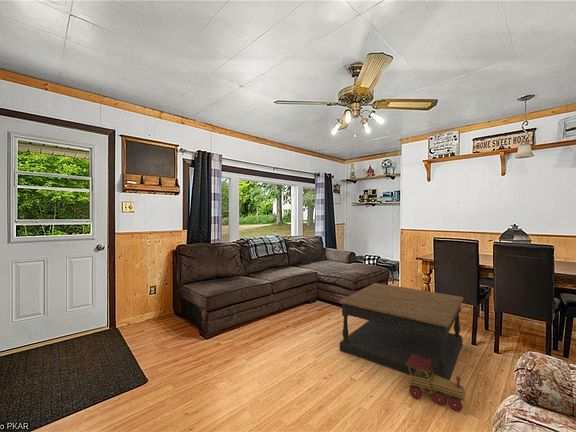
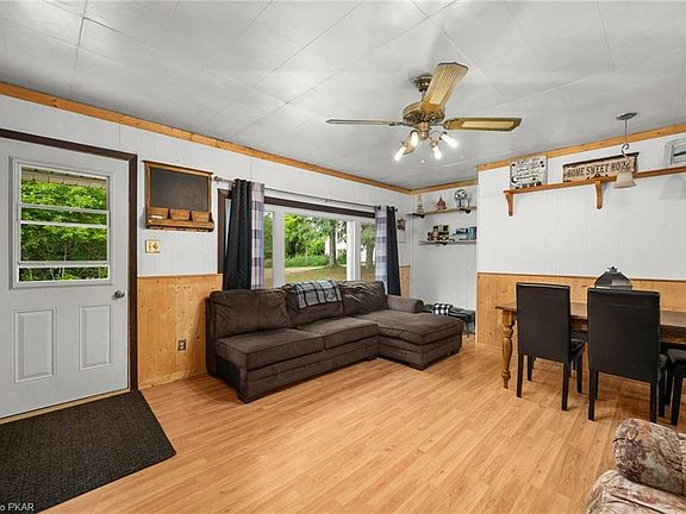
- toy train (435, 382)
- coffee table (402, 322)
